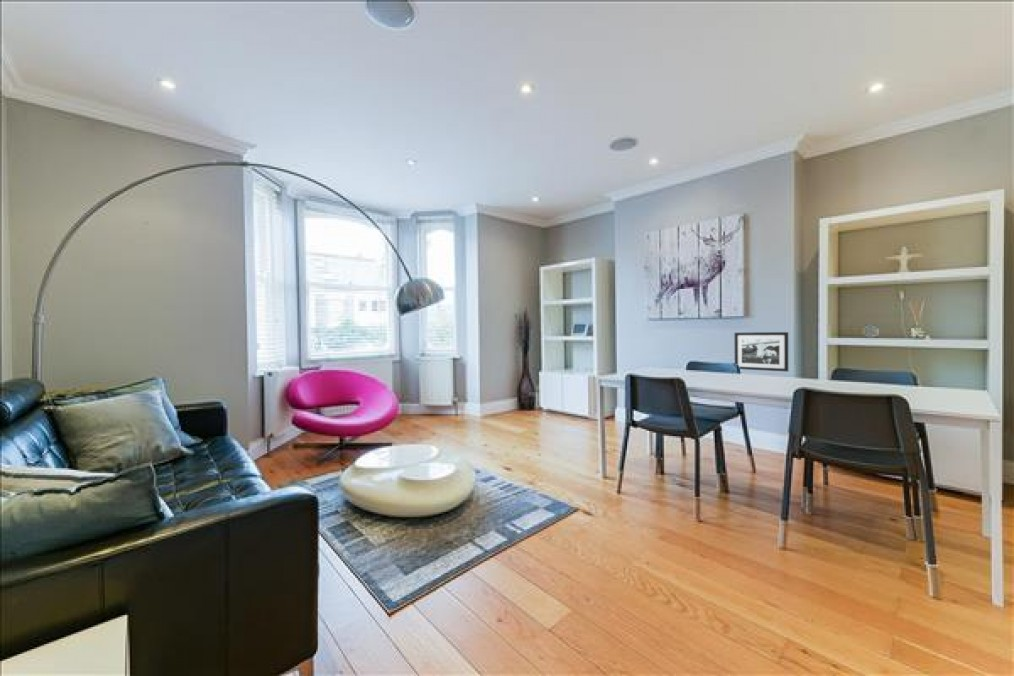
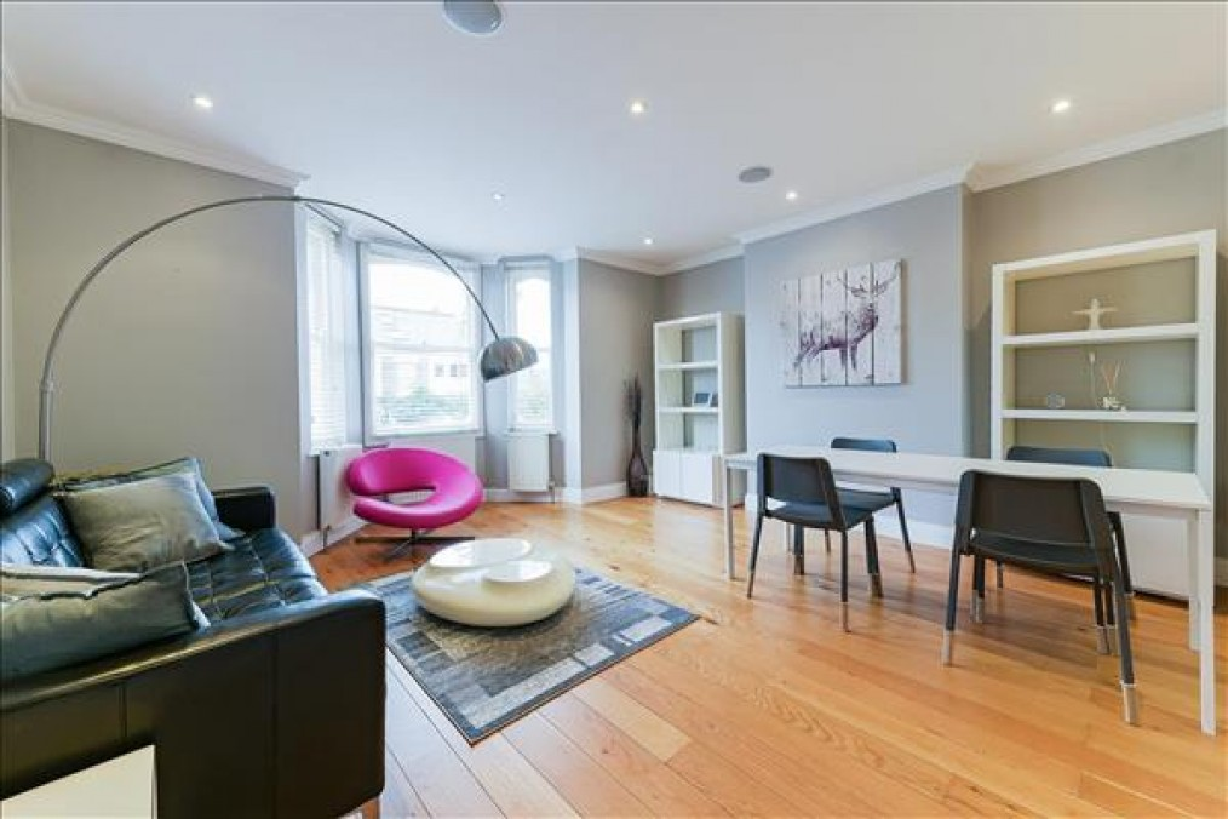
- picture frame (760, 351)
